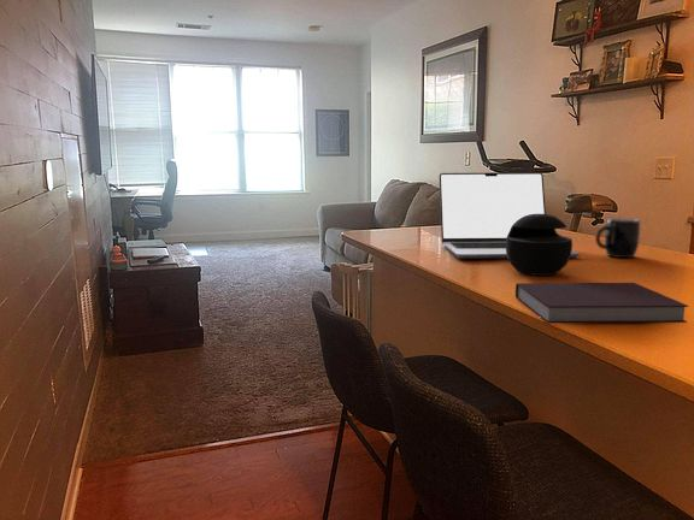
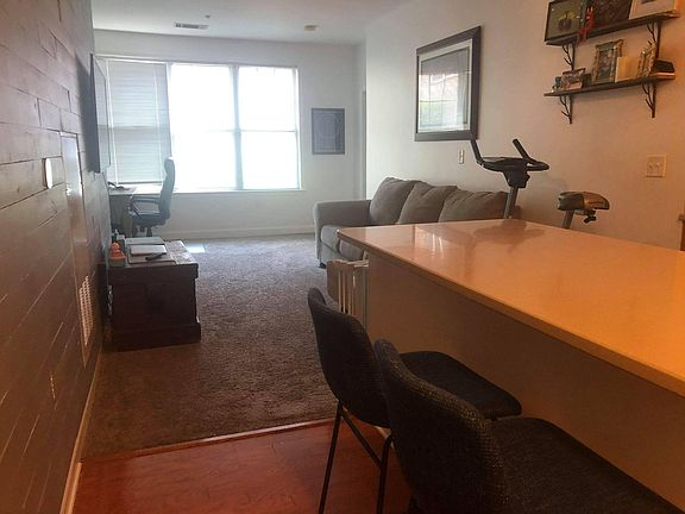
- mug (616, 237)
- notebook (594, 301)
- laptop (502, 212)
- speaker (537, 243)
